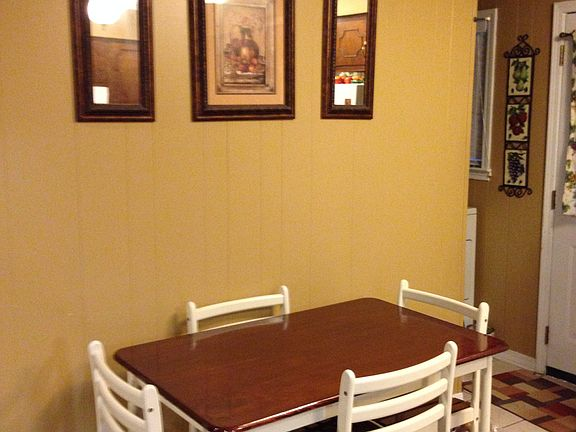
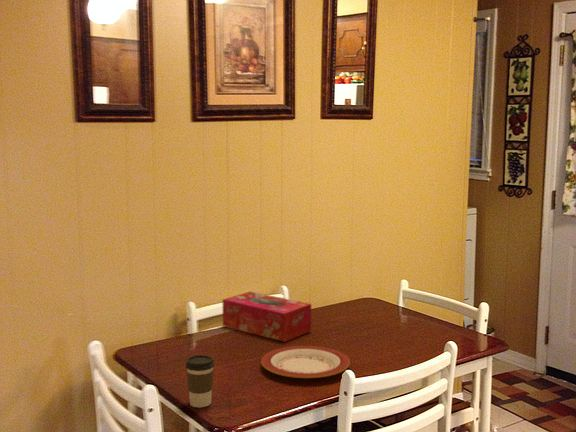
+ tissue box (266, 315)
+ coffee cup (200, 381)
+ plate (305, 363)
